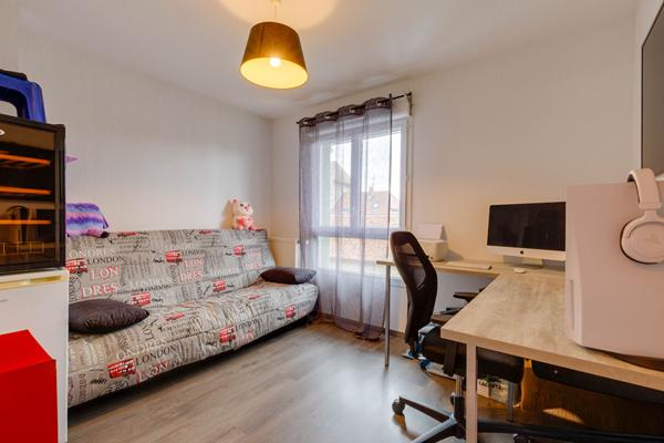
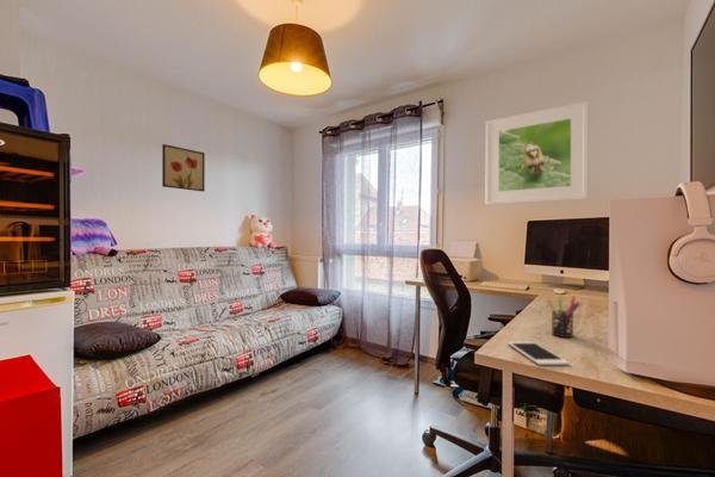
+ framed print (533, 156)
+ cell phone (535, 352)
+ pen holder (562, 315)
+ wall art (184, 168)
